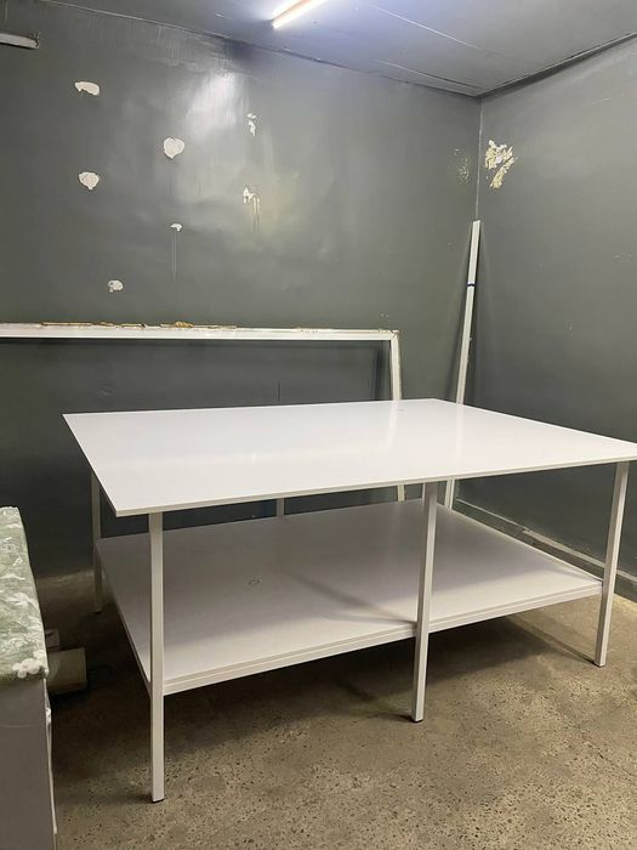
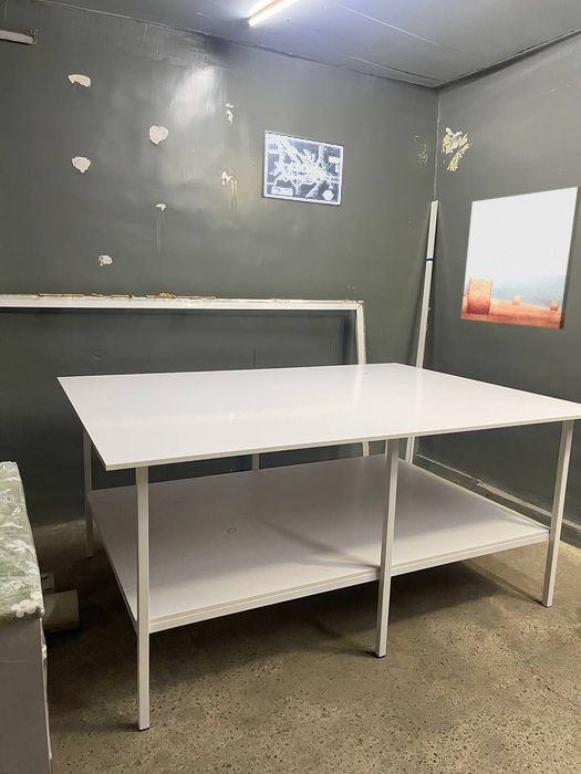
+ wall art (515, 260)
+ wall art (303, 170)
